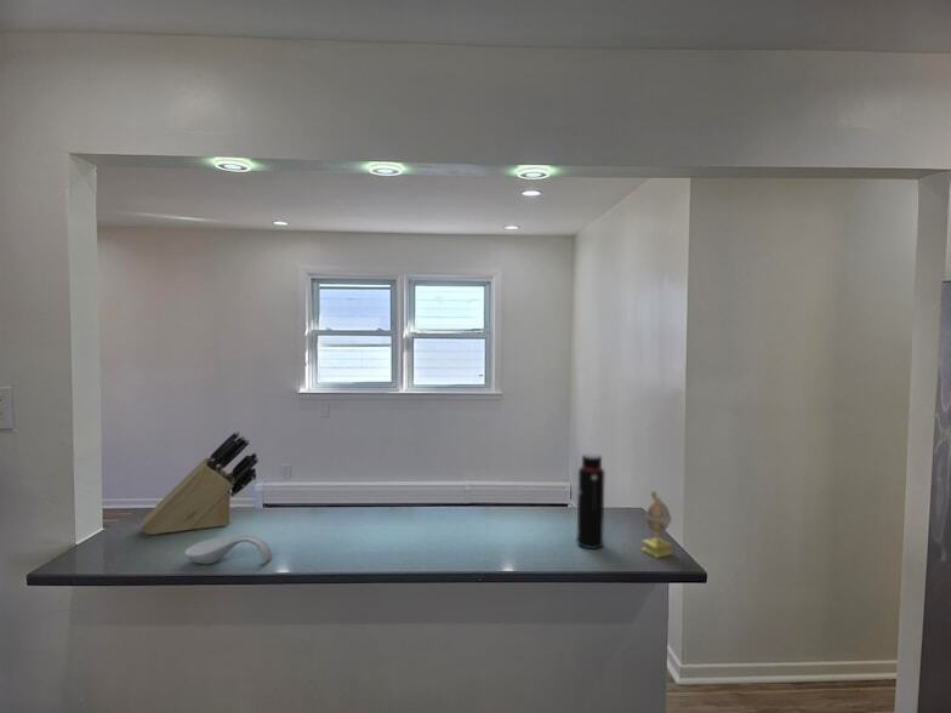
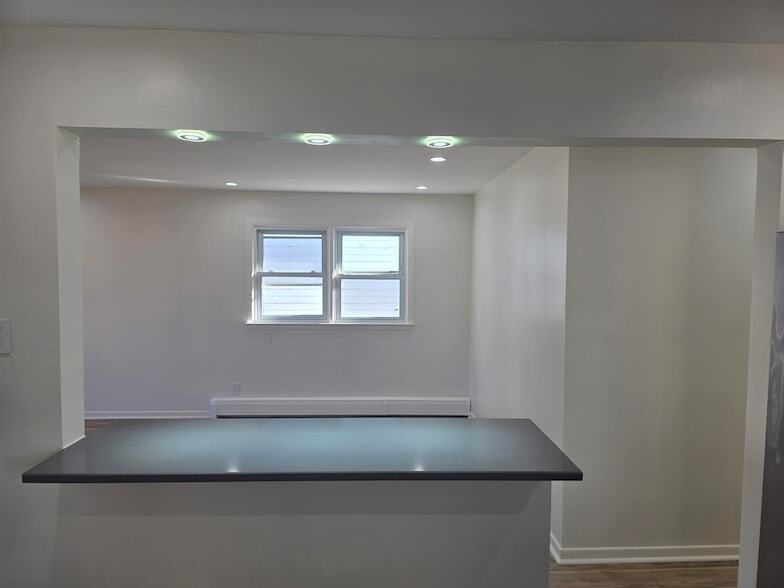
- spoon rest (228, 547)
- water bottle (591, 501)
- knife block (203, 479)
- decorative egg (657, 523)
